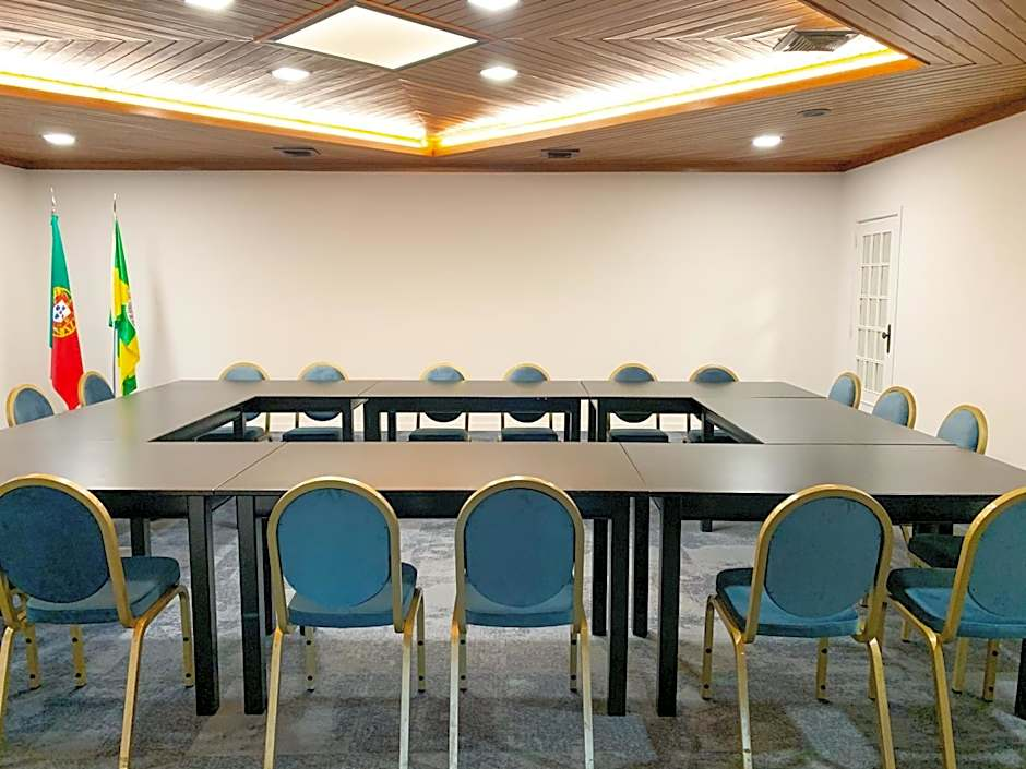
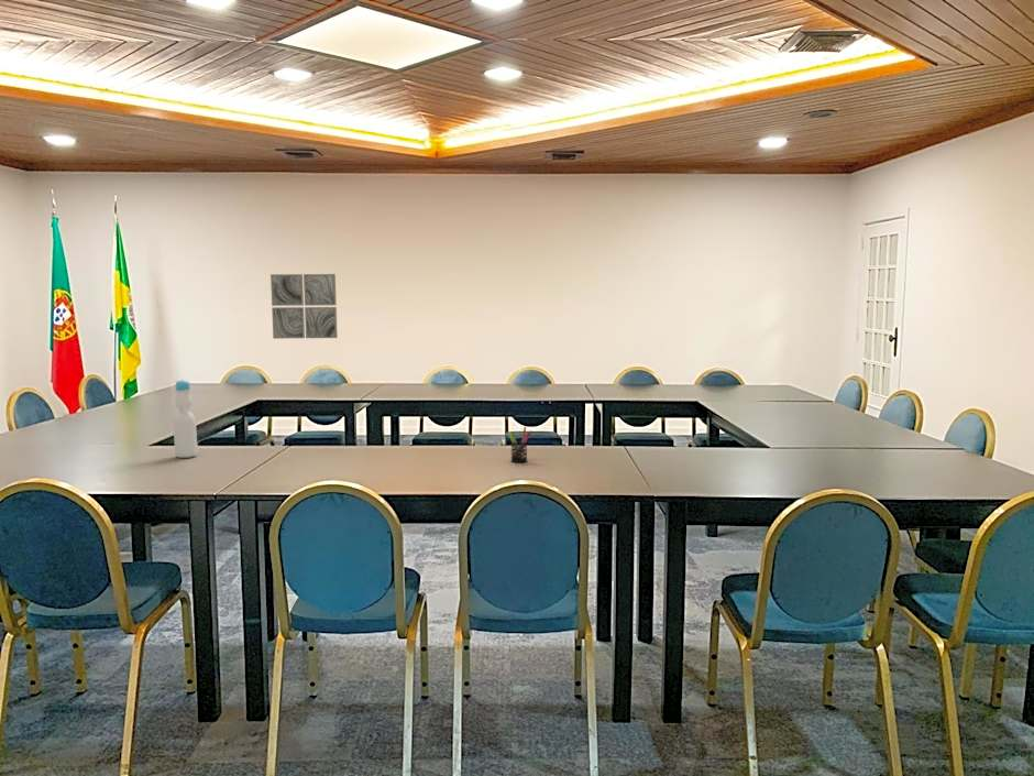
+ wall art (305, 305)
+ pen holder (518, 444)
+ bottle (184, 417)
